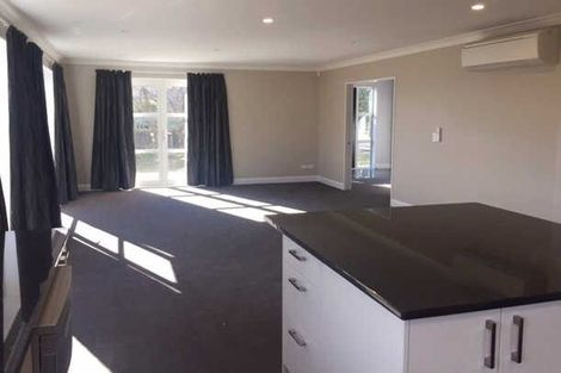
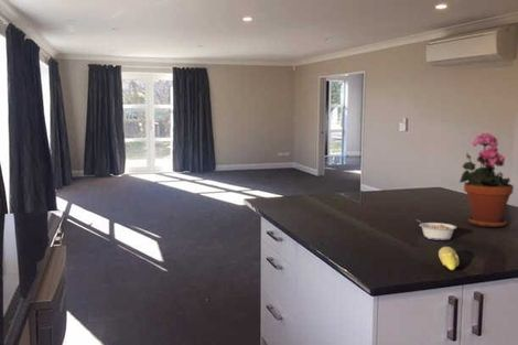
+ potted plant (486, 179)
+ legume (435, 230)
+ banana (447, 256)
